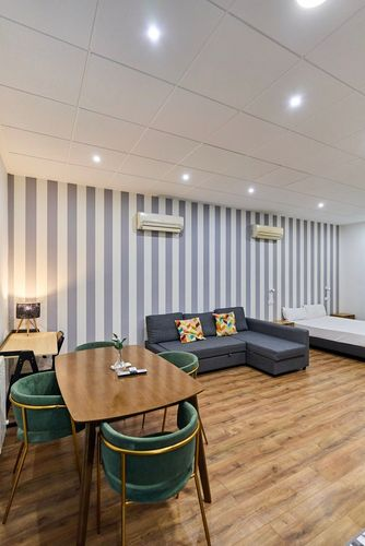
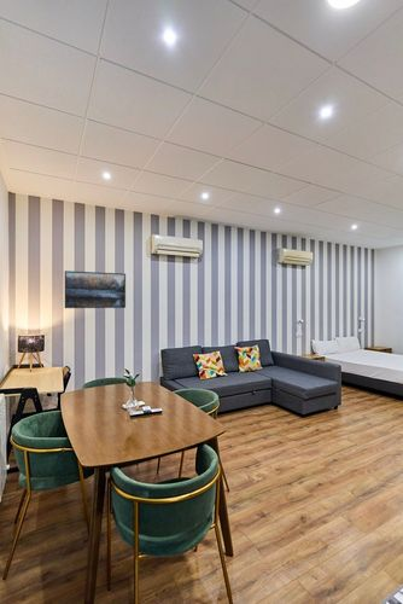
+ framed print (95, 290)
